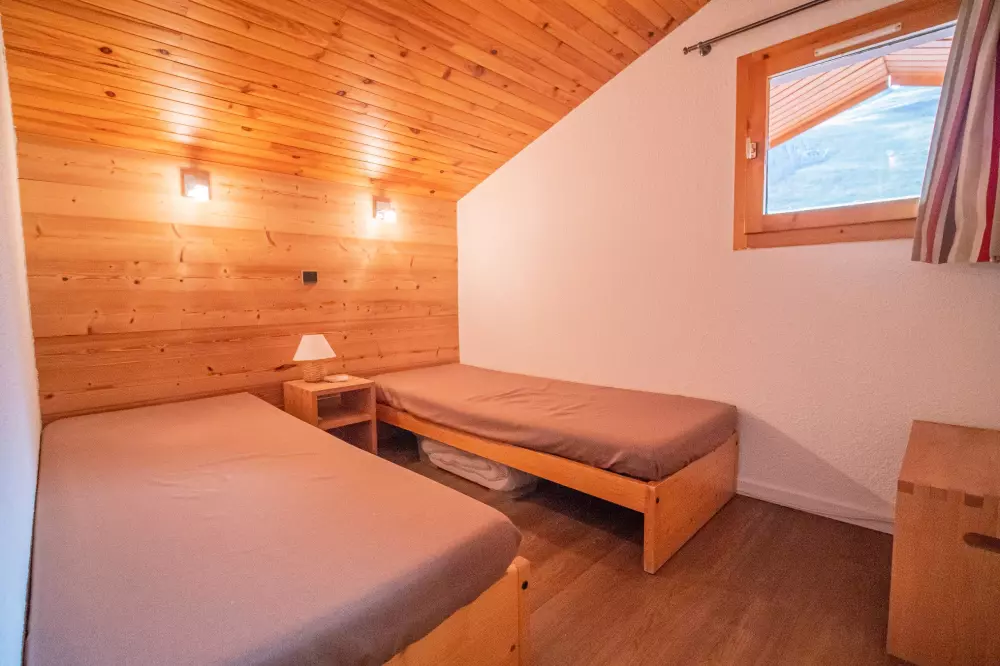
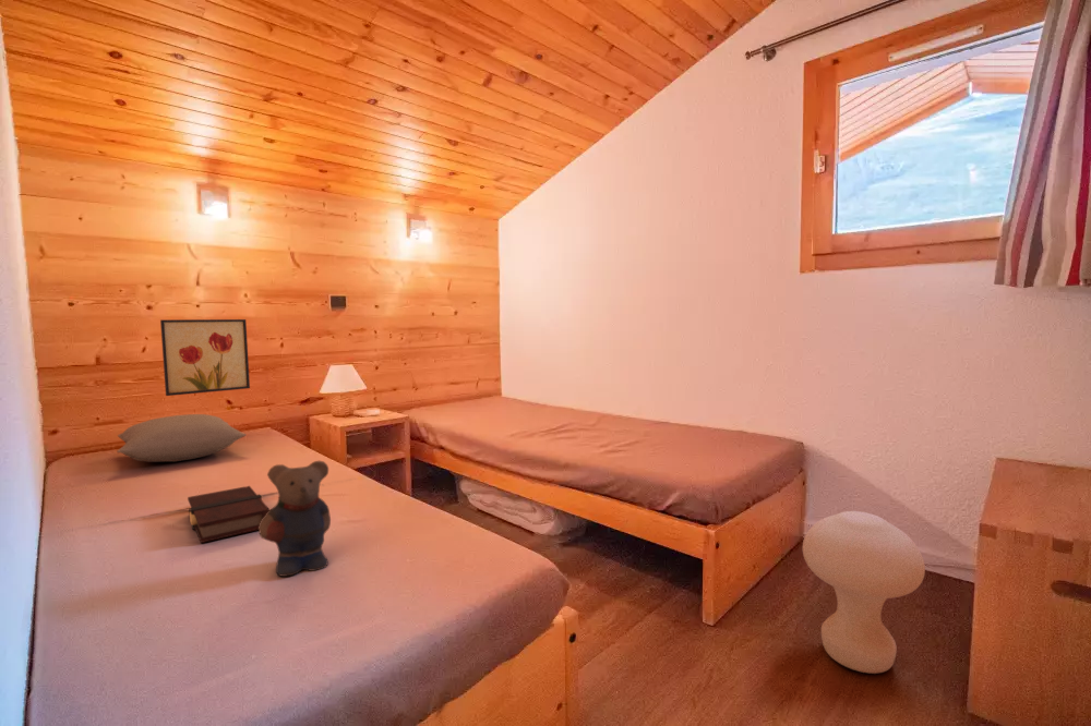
+ stool (859, 586)
+ teddy bear (297, 515)
+ wall art (206, 355)
+ pillow (180, 436)
+ book (227, 511)
